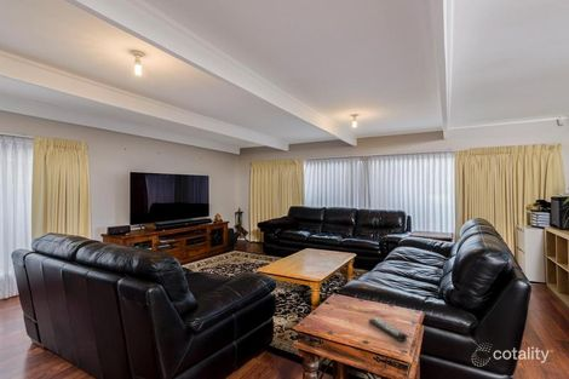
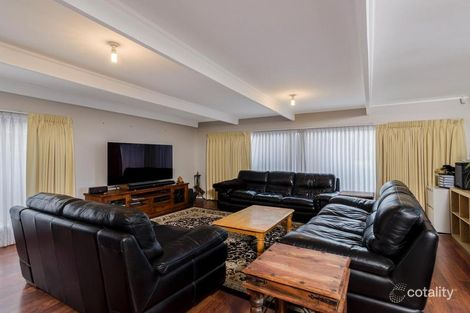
- remote control (386, 328)
